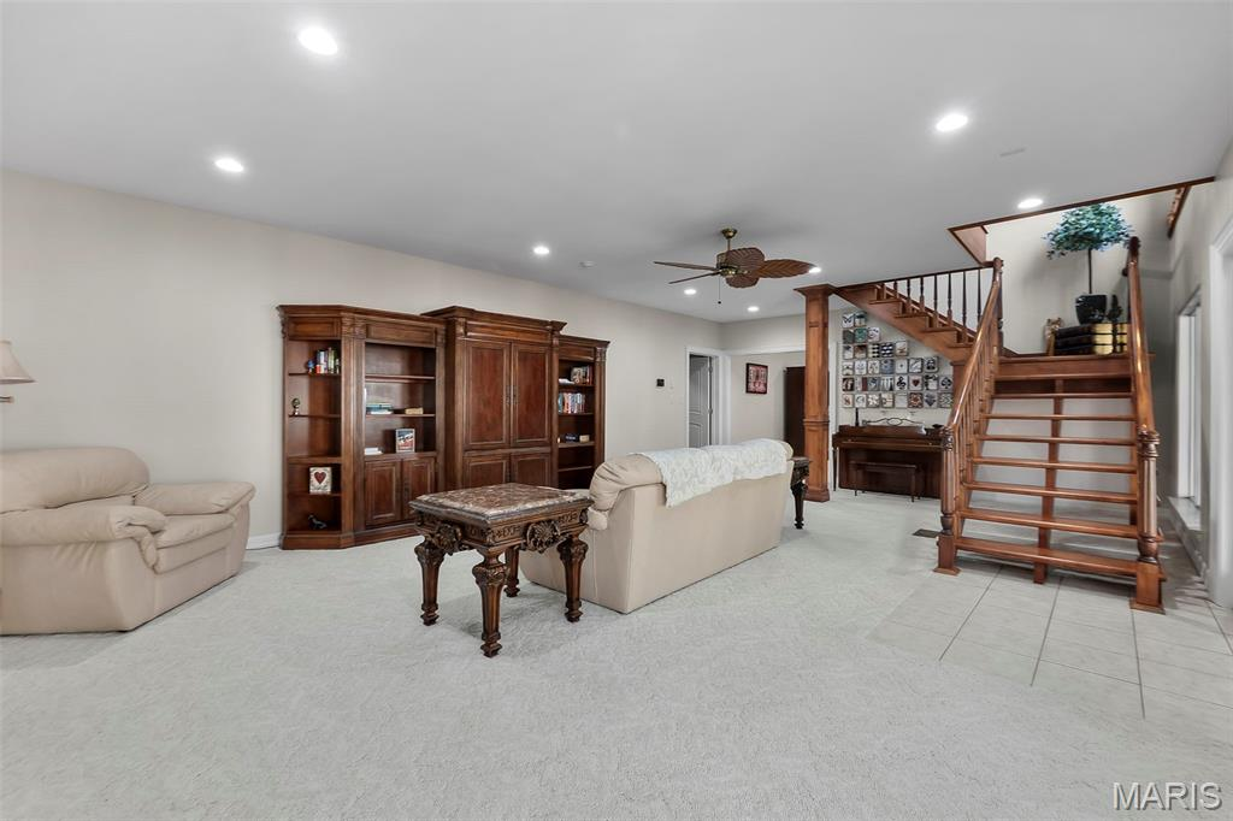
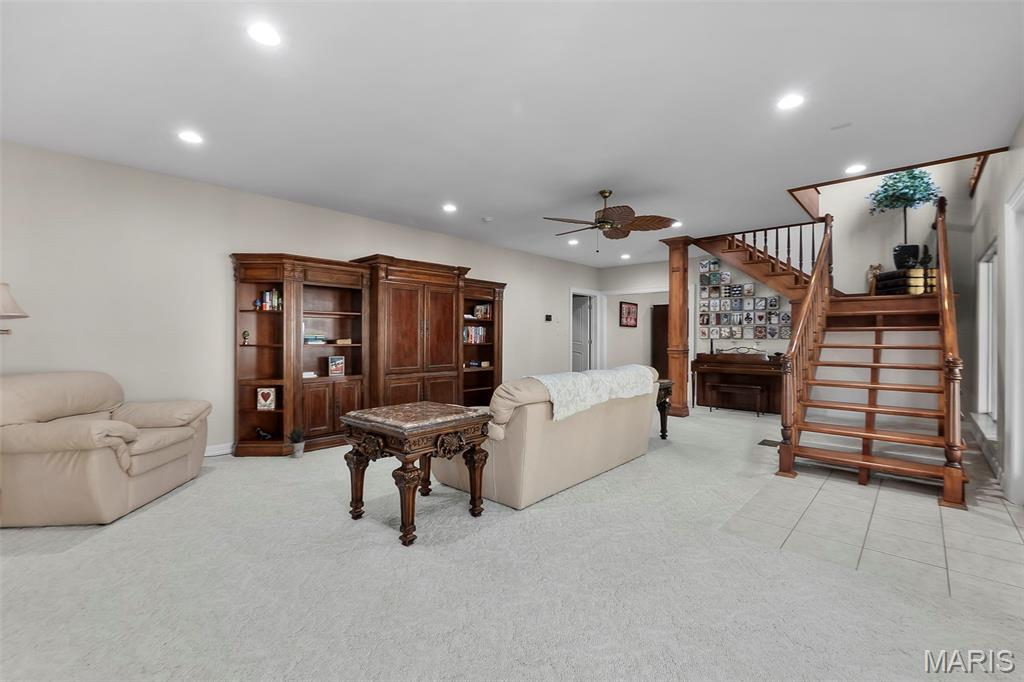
+ potted plant (296, 440)
